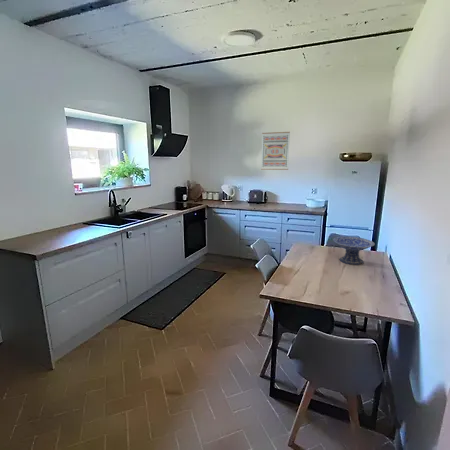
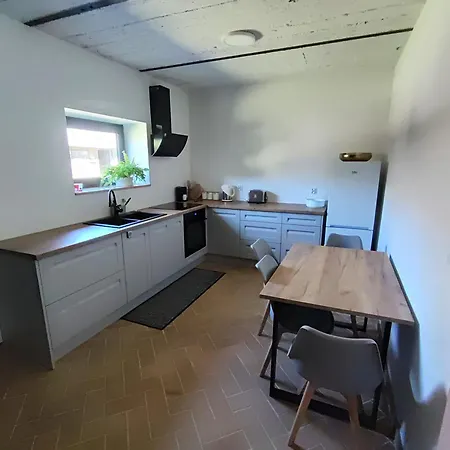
- decorative bowl (352, 251)
- wall art (275, 151)
